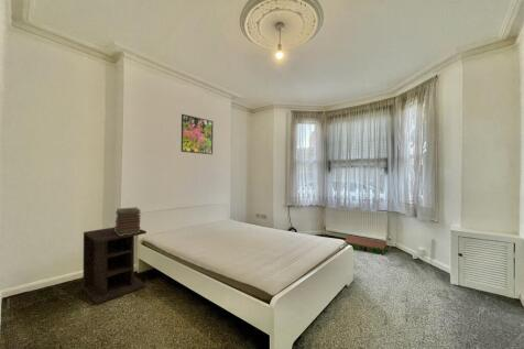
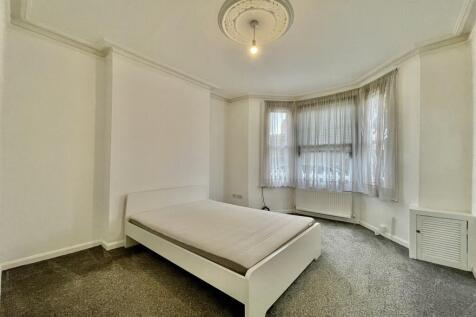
- storage bin (364, 244)
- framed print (197, 135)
- nightstand (114, 259)
- book stack (128, 220)
